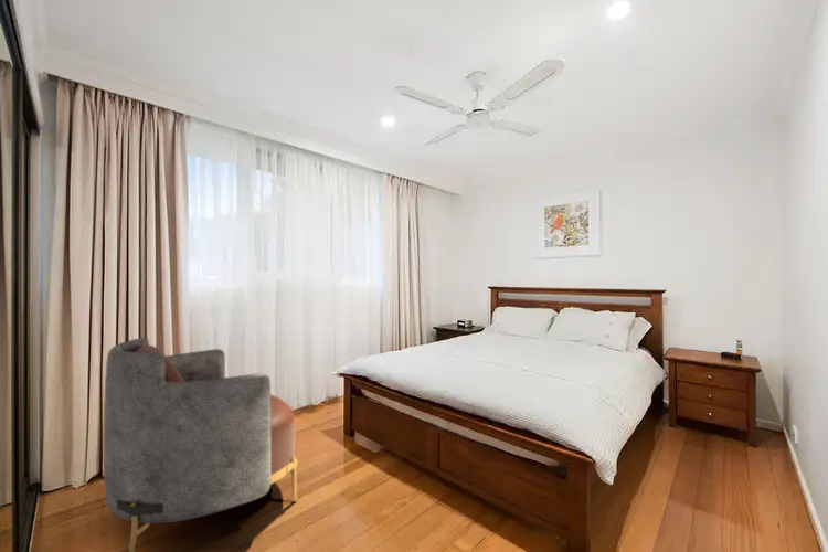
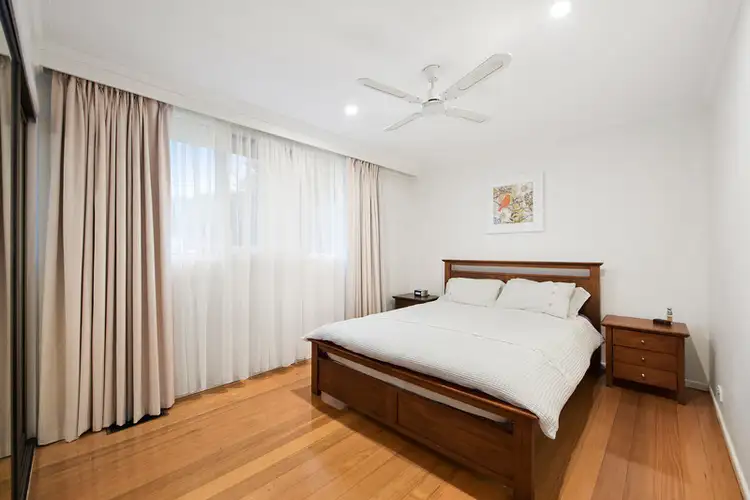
- armchair (208, 421)
